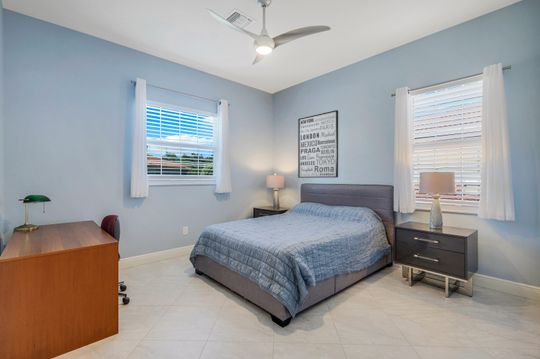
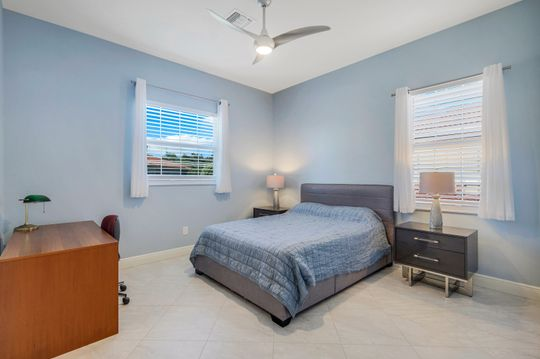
- wall art (316, 146)
